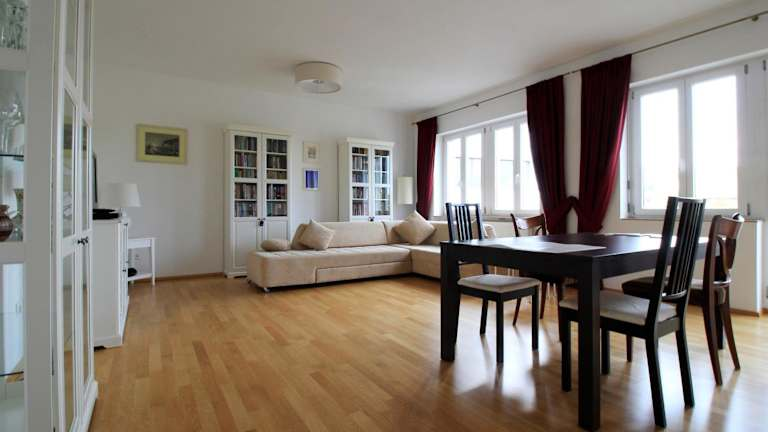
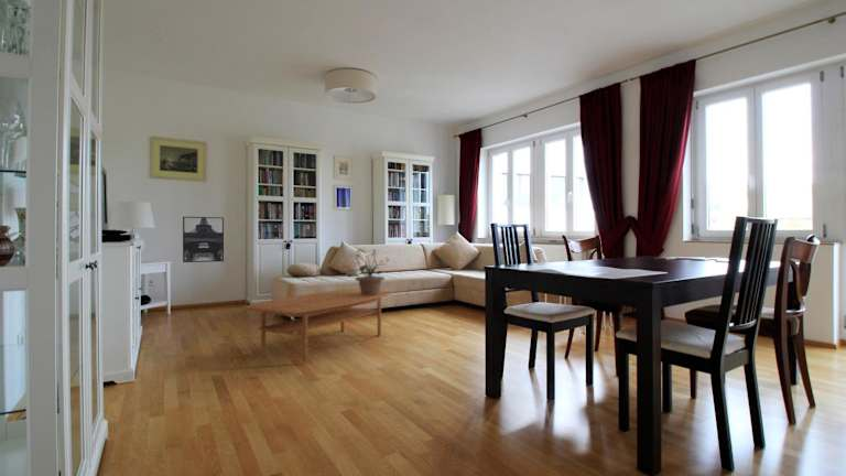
+ coffee table (326, 321)
+ wall art (203, 239)
+ potted plant (368, 270)
